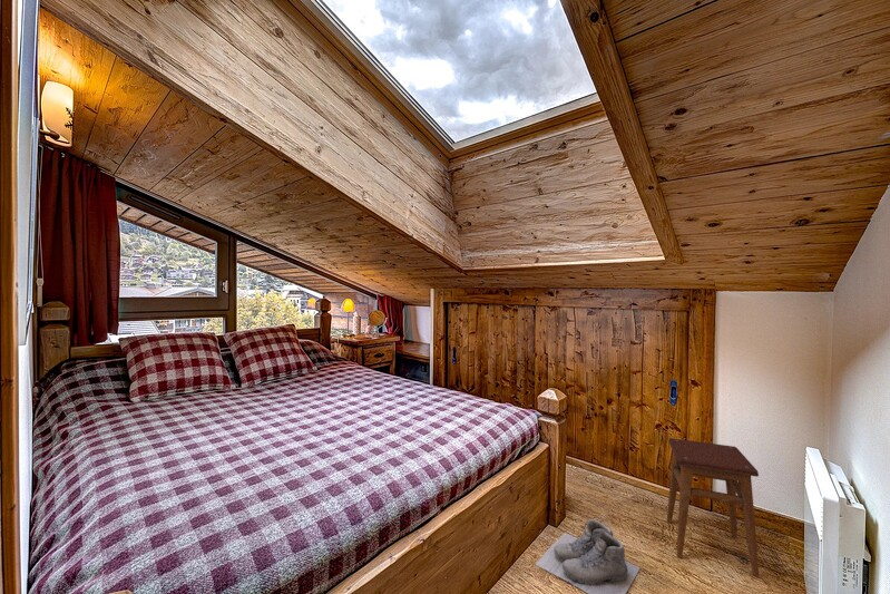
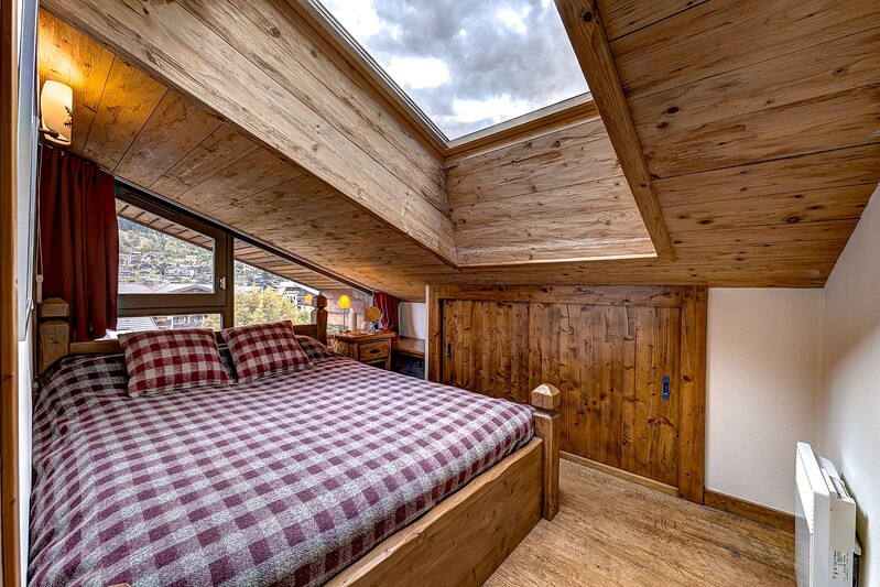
- stool (708, 498)
- boots (587, 545)
